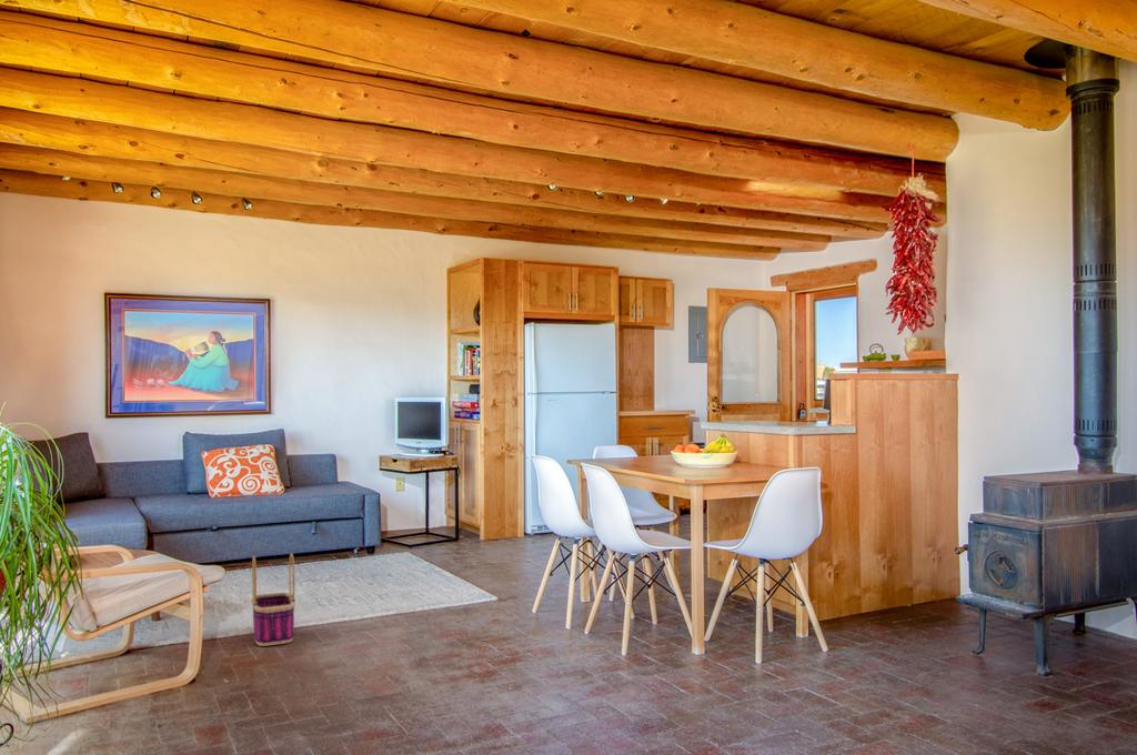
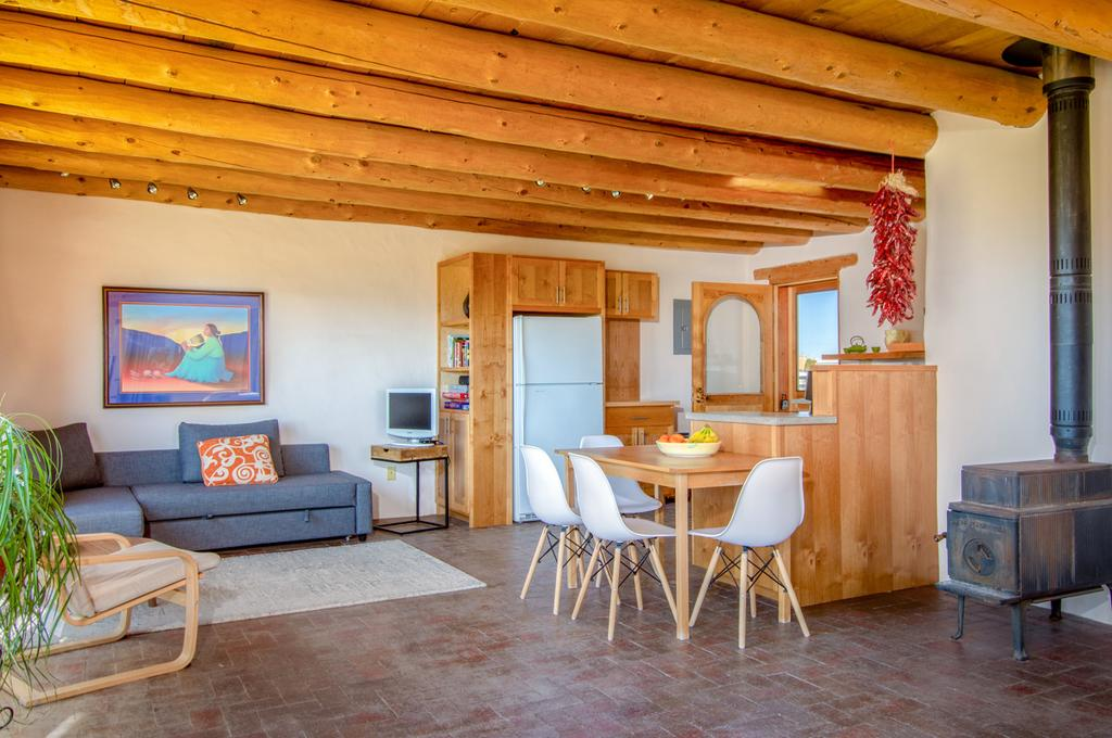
- basket (273, 595)
